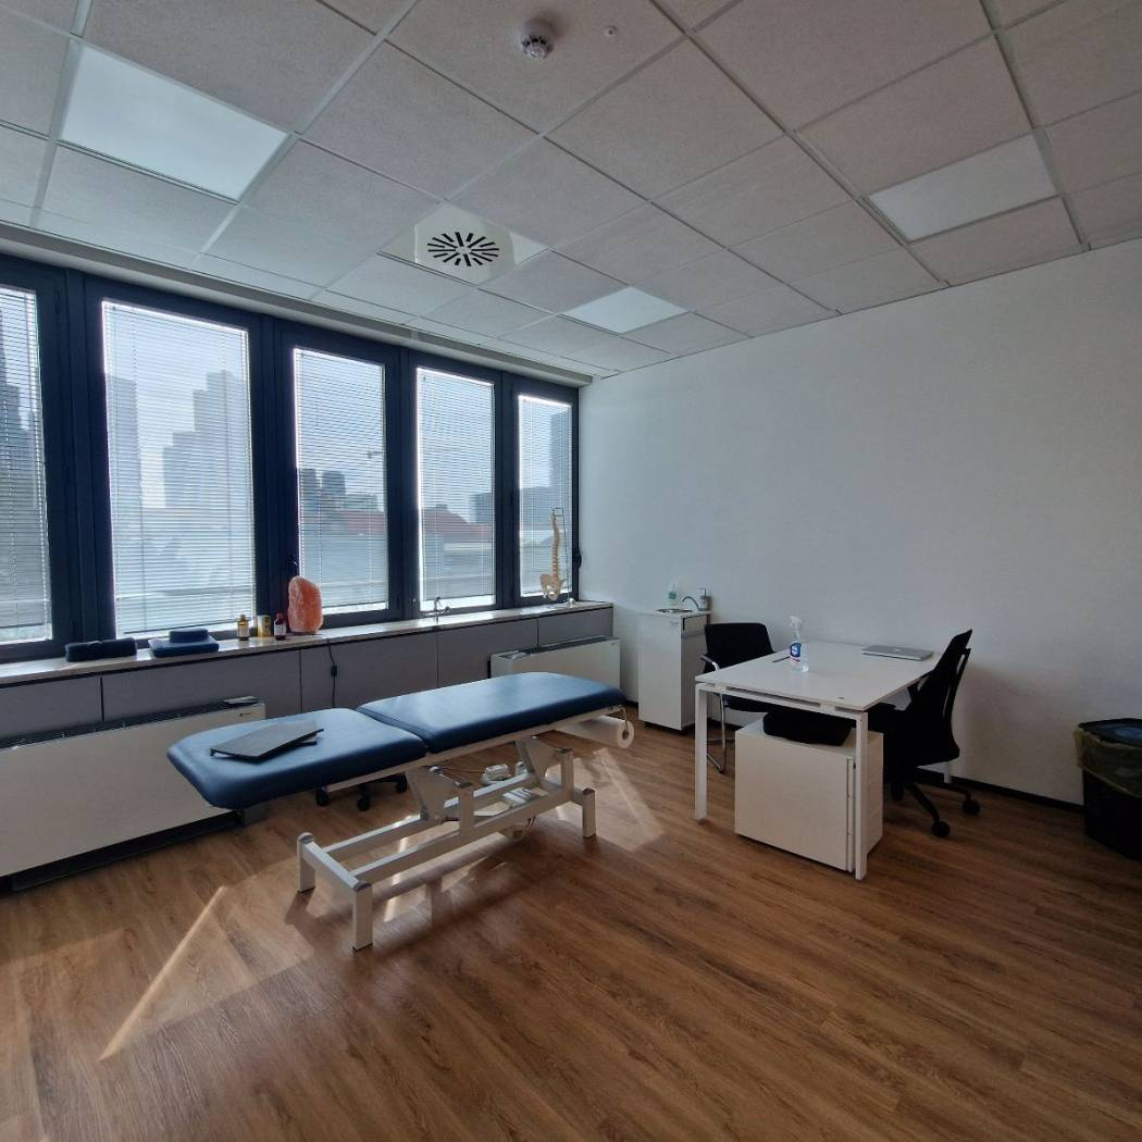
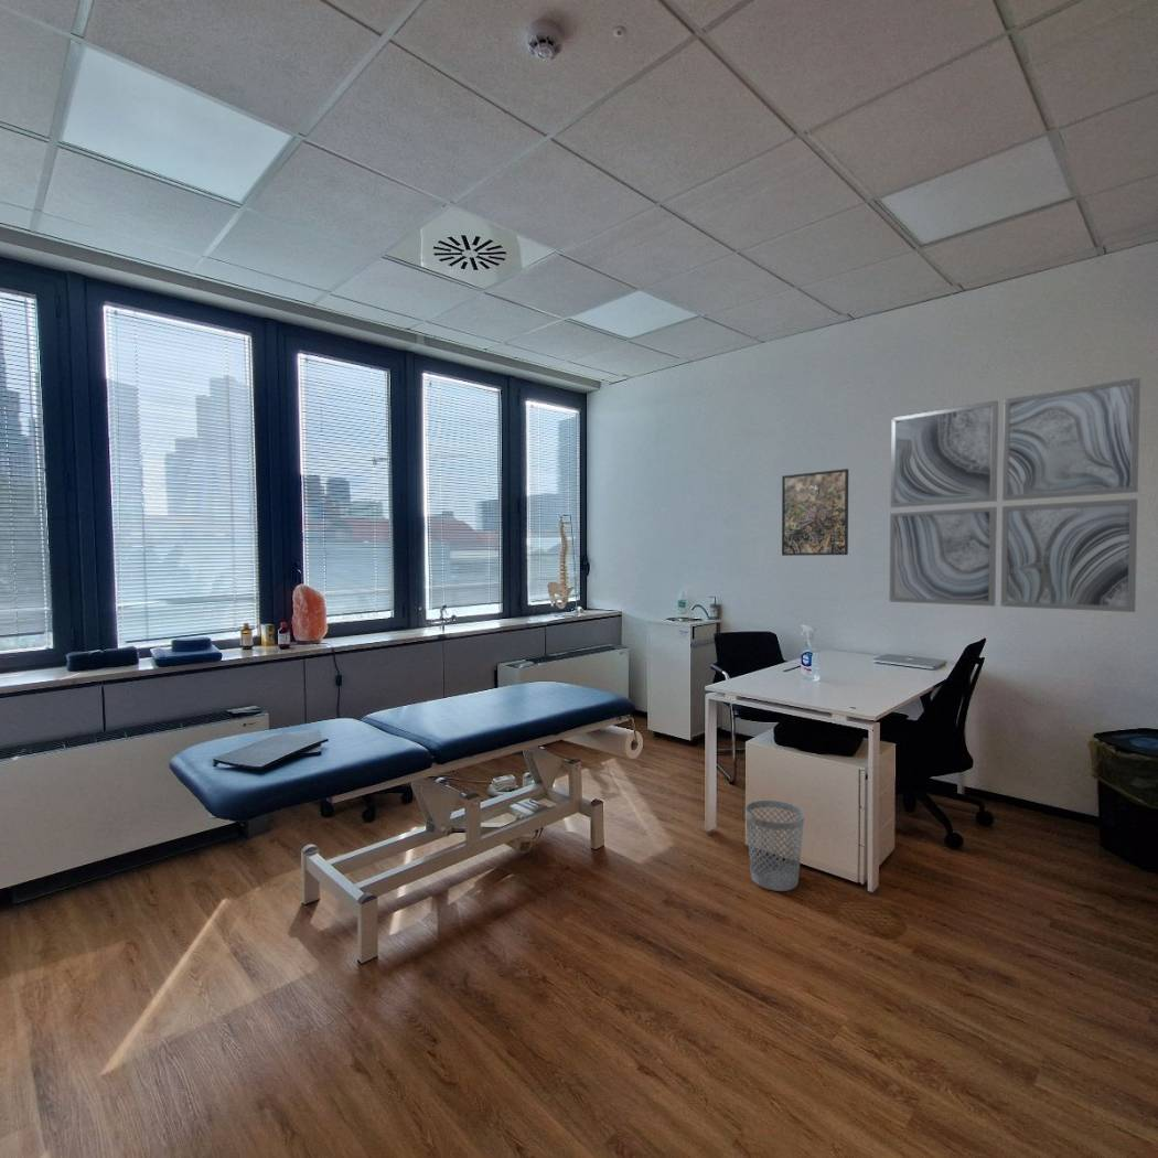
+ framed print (813, 514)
+ wastebasket (774, 845)
+ wall art (1002, 506)
